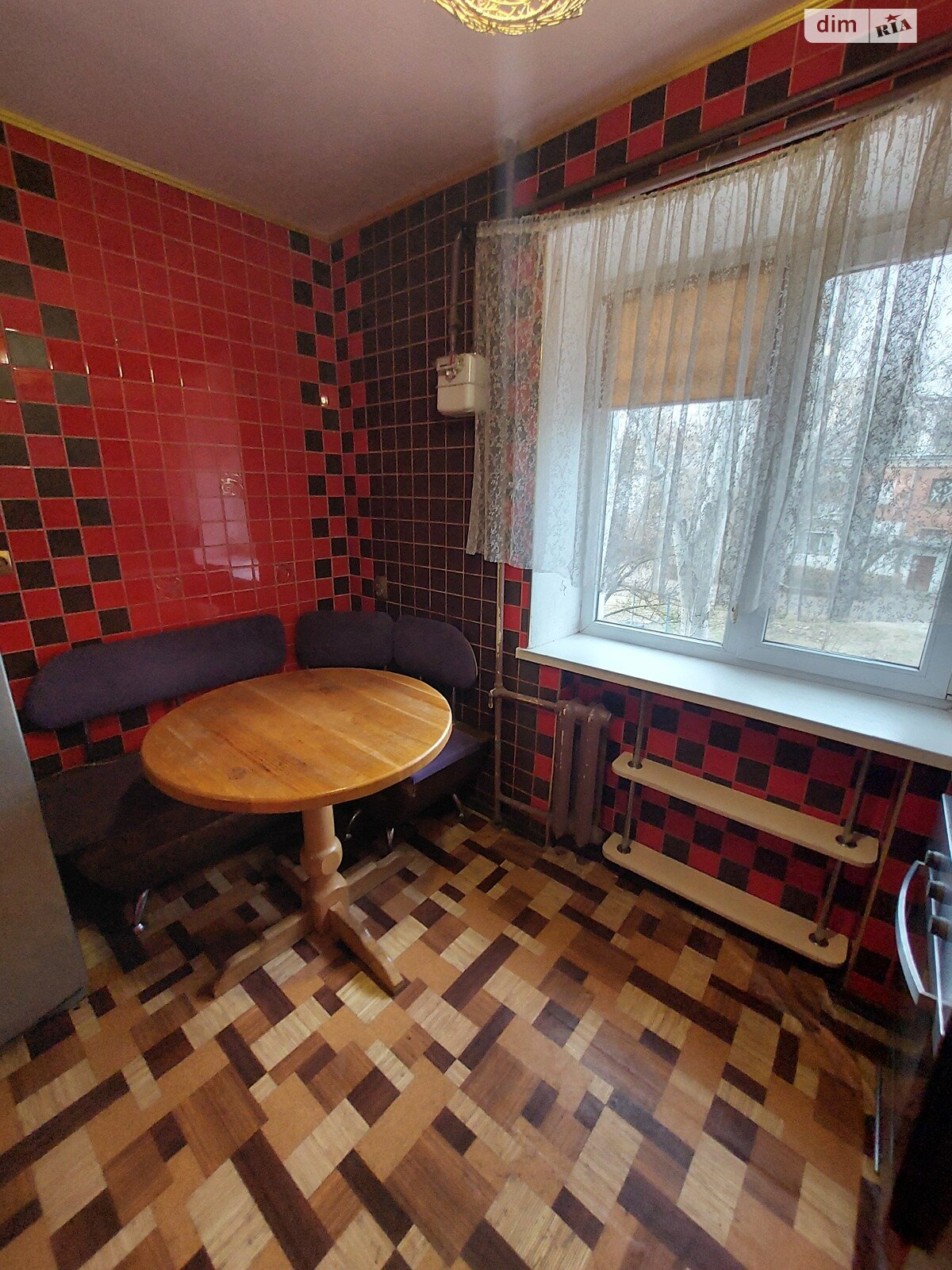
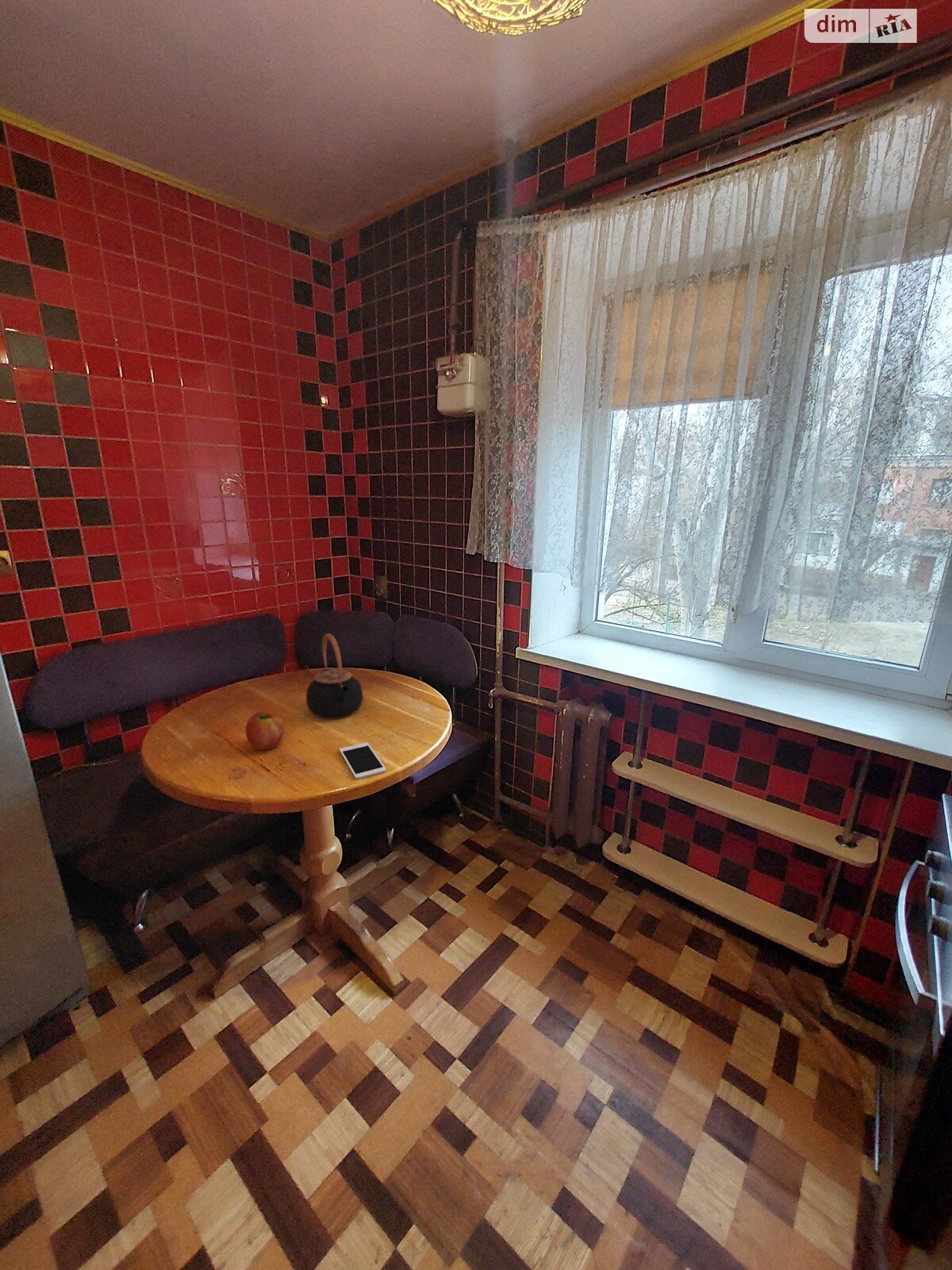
+ fruit (264, 729)
+ cell phone (362, 759)
+ teapot (335, 675)
